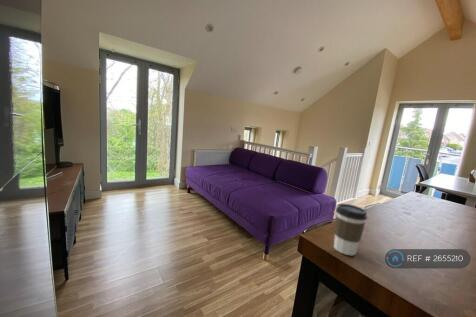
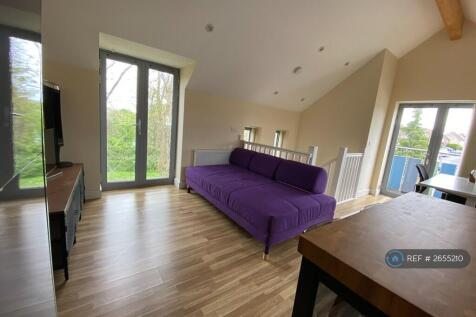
- coffee cup (348, 229)
